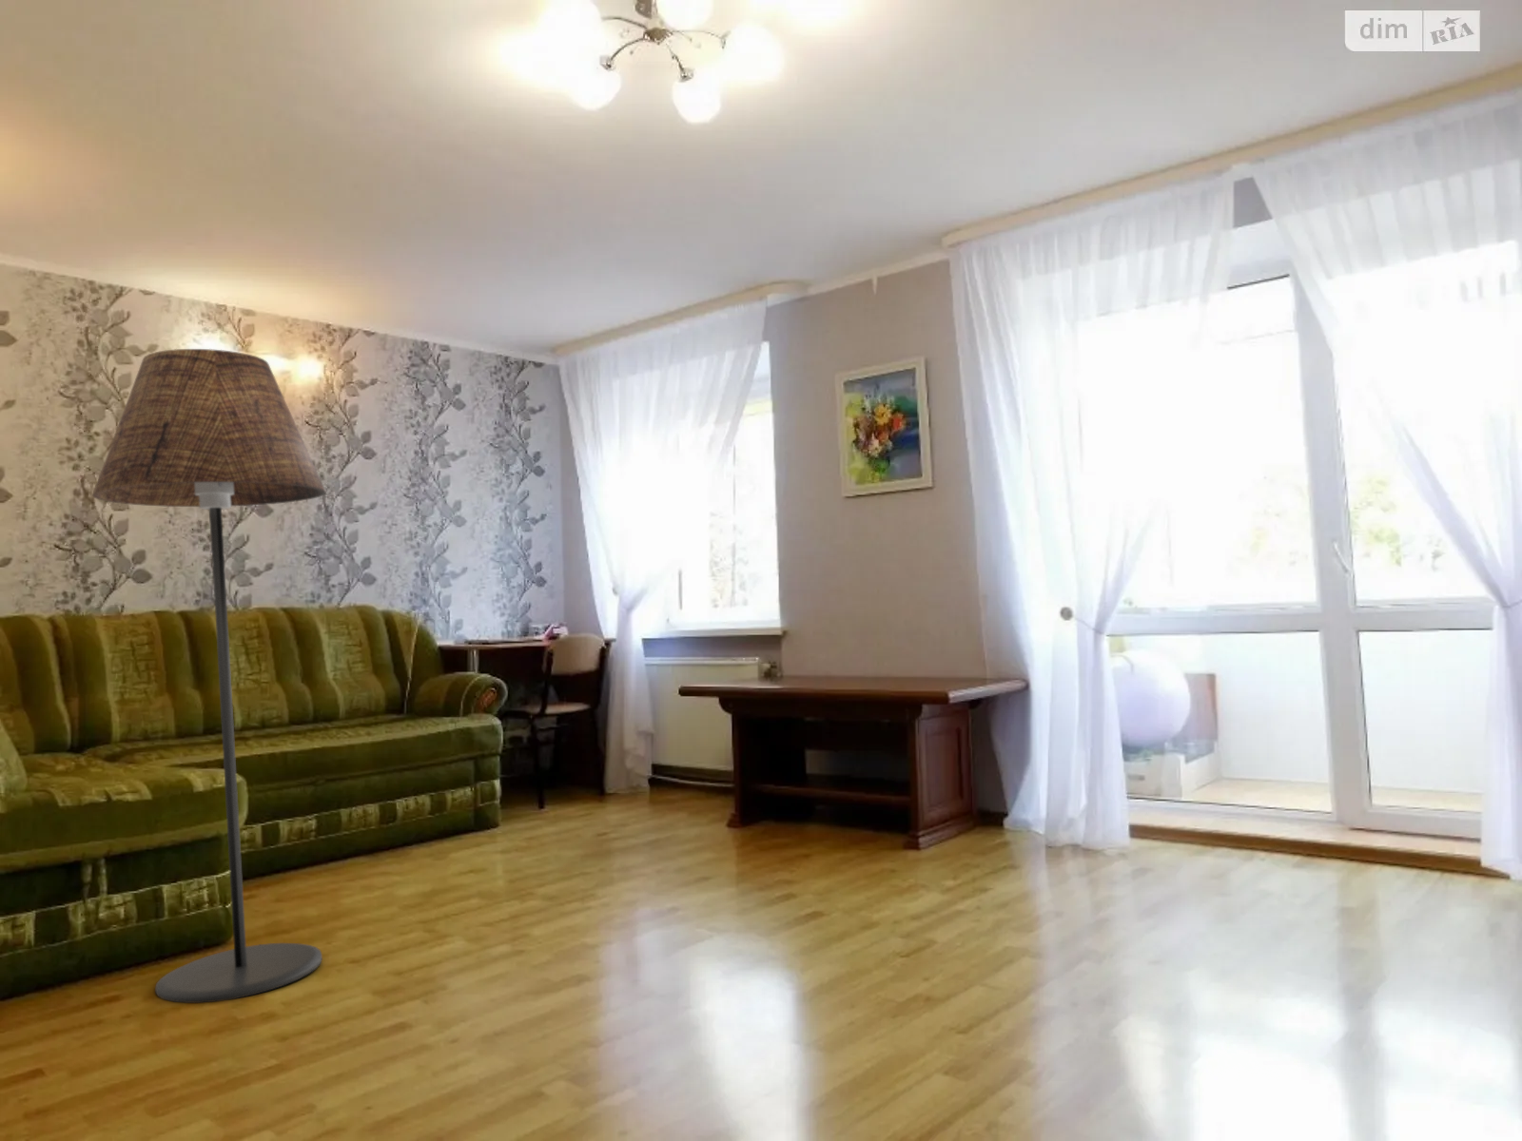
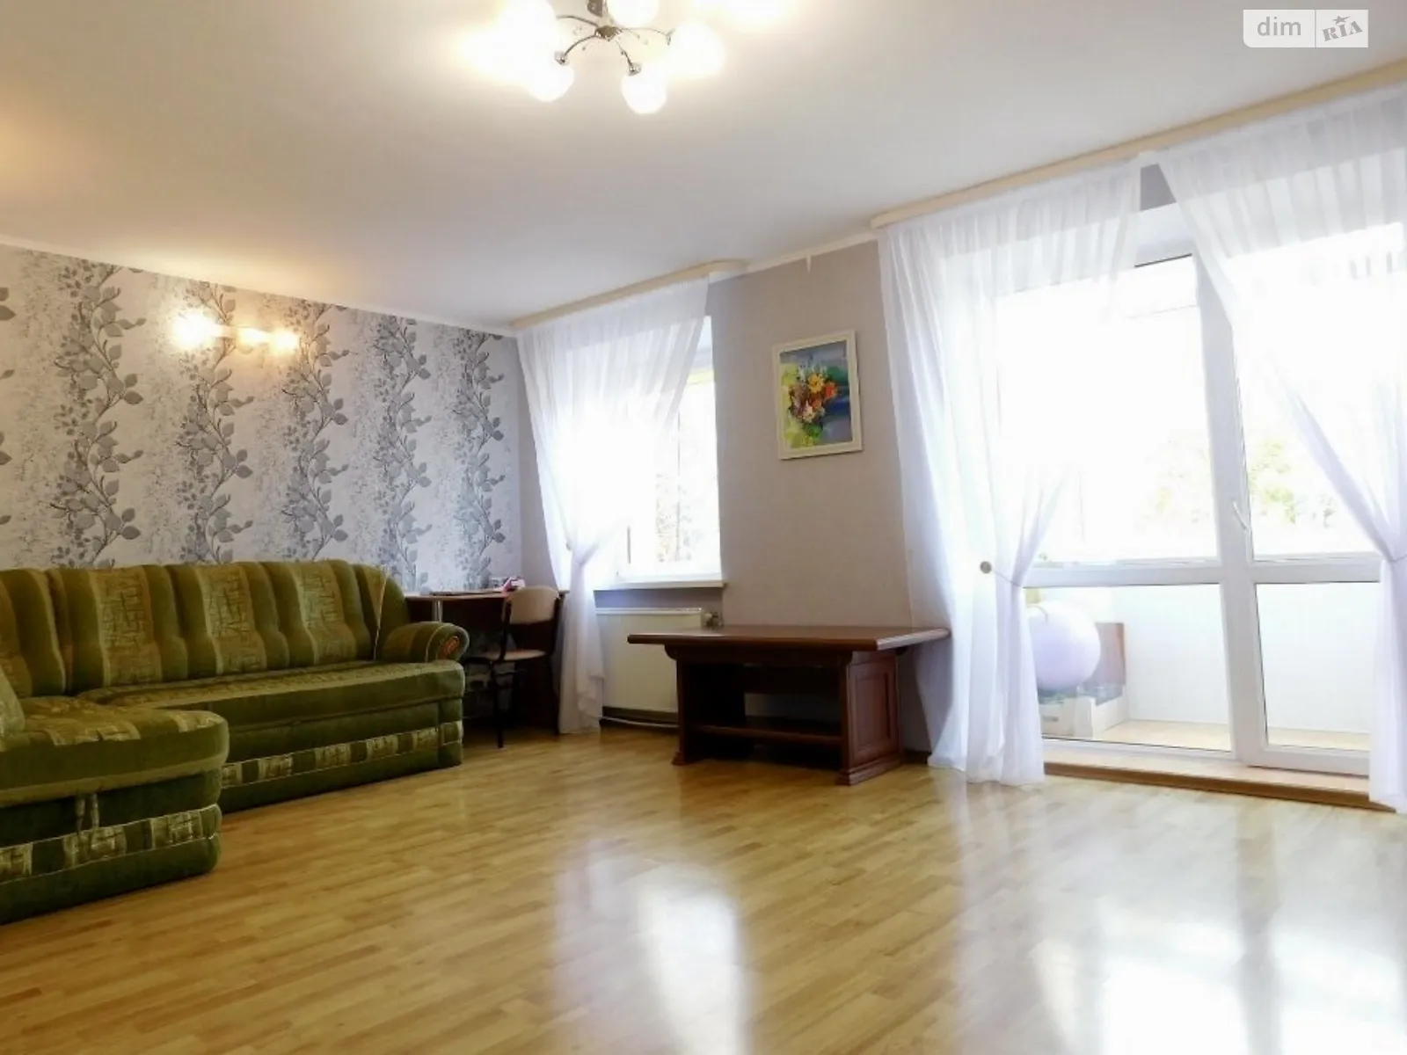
- floor lamp (224, 665)
